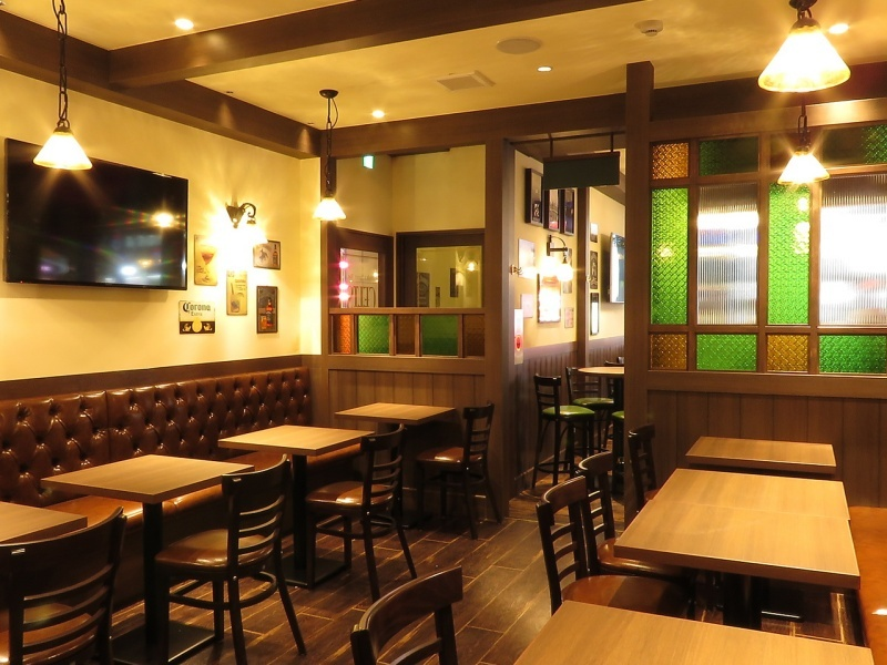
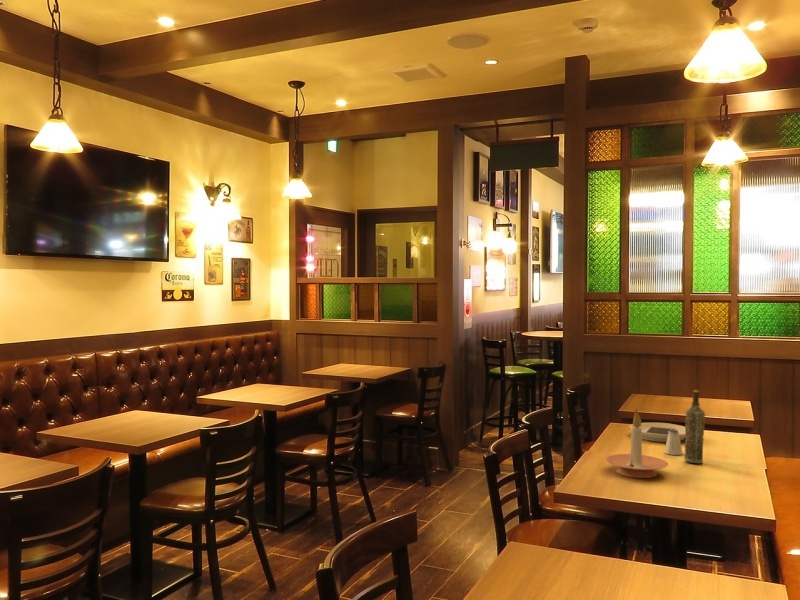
+ saltshaker (673, 441)
+ bottle (694, 426)
+ plate (660, 432)
+ candle holder (636, 440)
